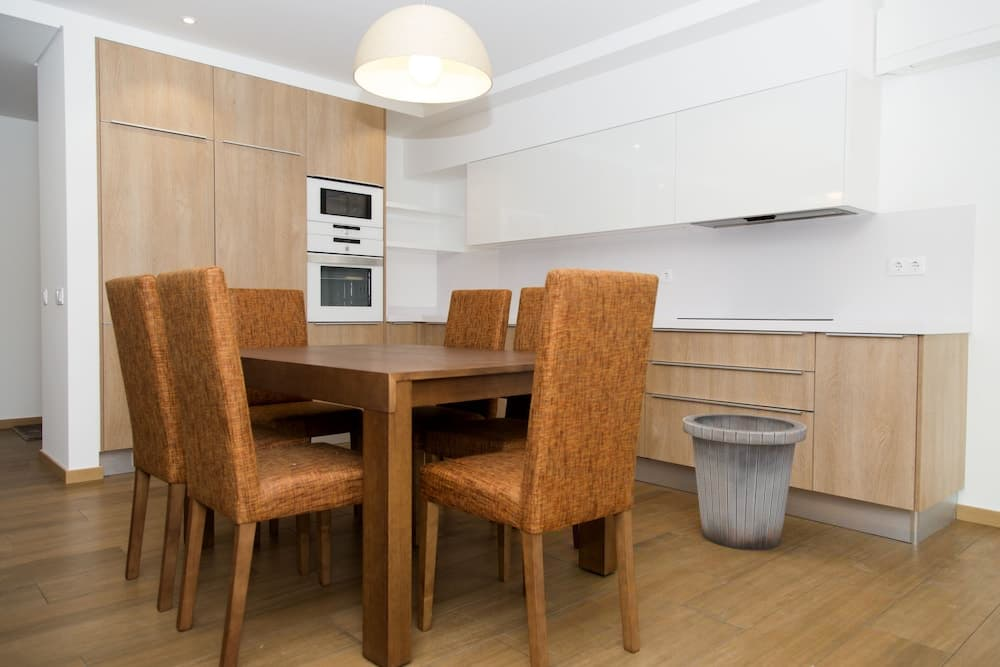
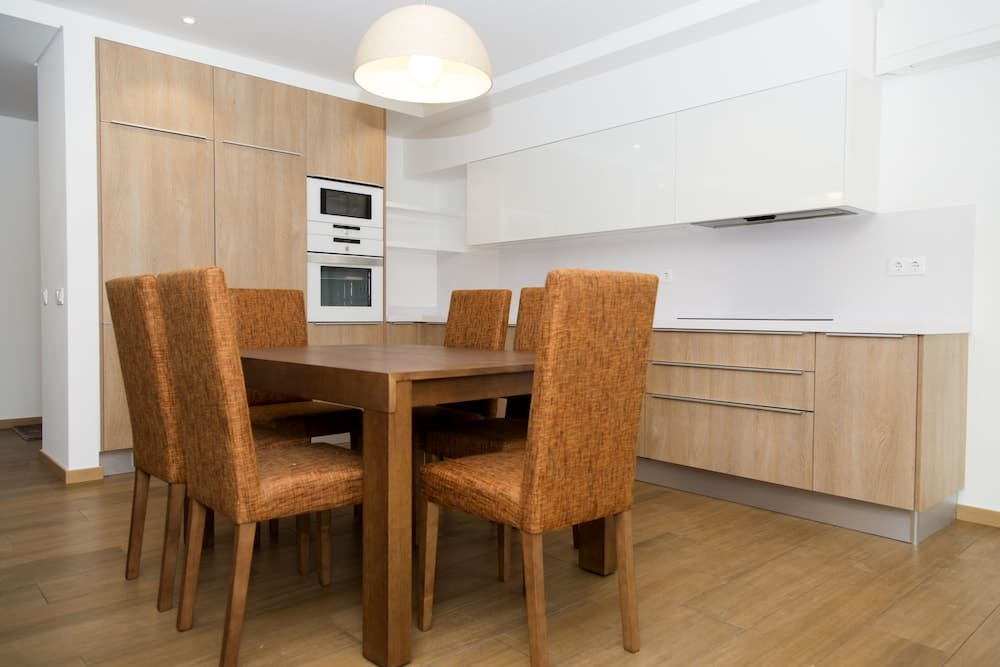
- trash can (741, 479)
